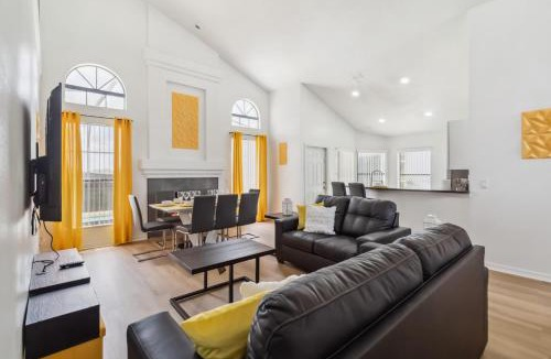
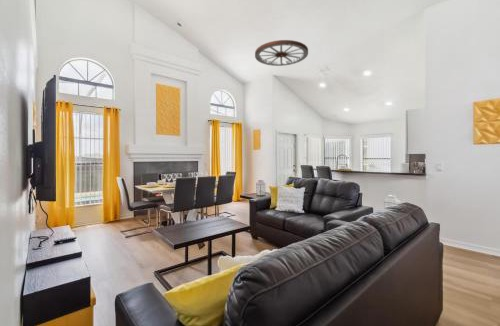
+ wagon wheel (281, 54)
